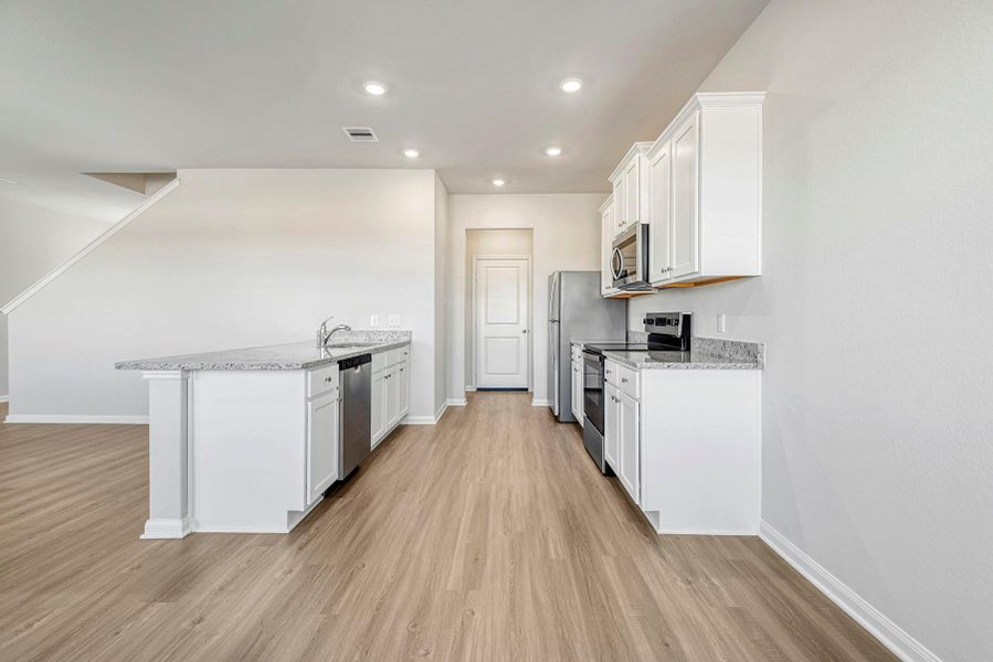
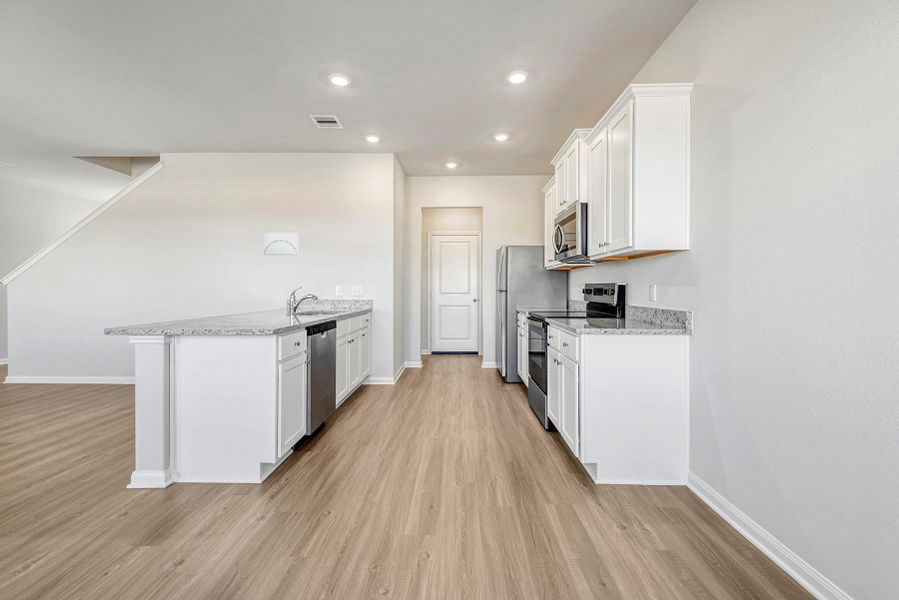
+ wall art (281, 243)
